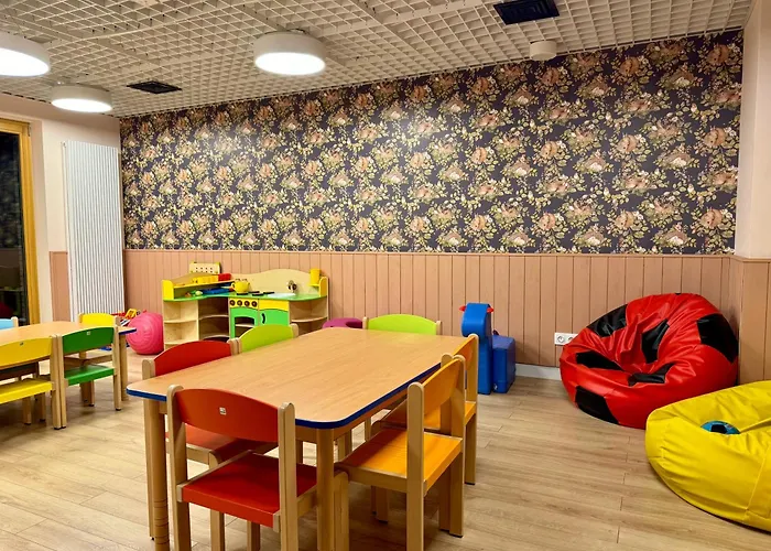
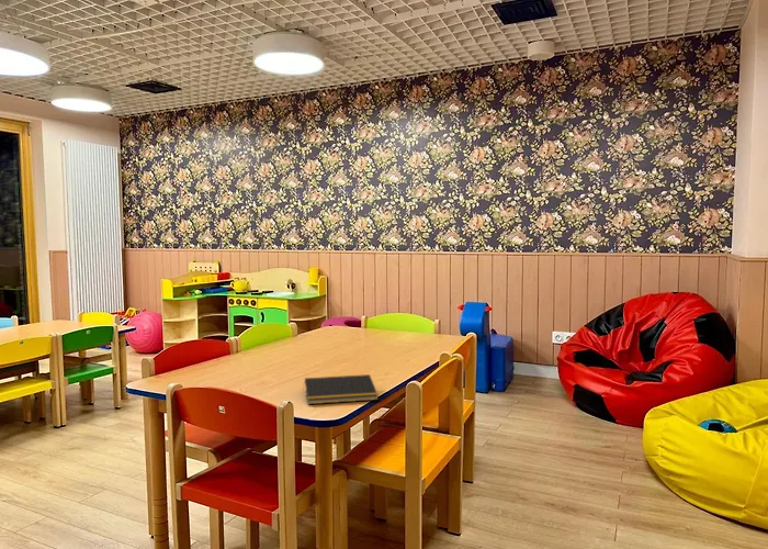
+ notepad (340, 389)
